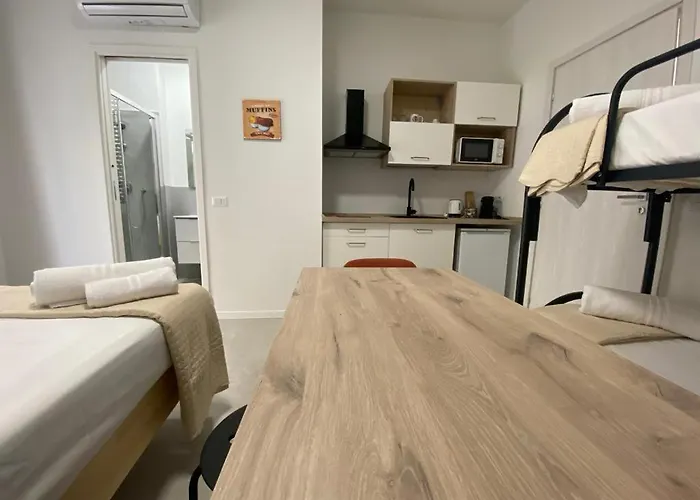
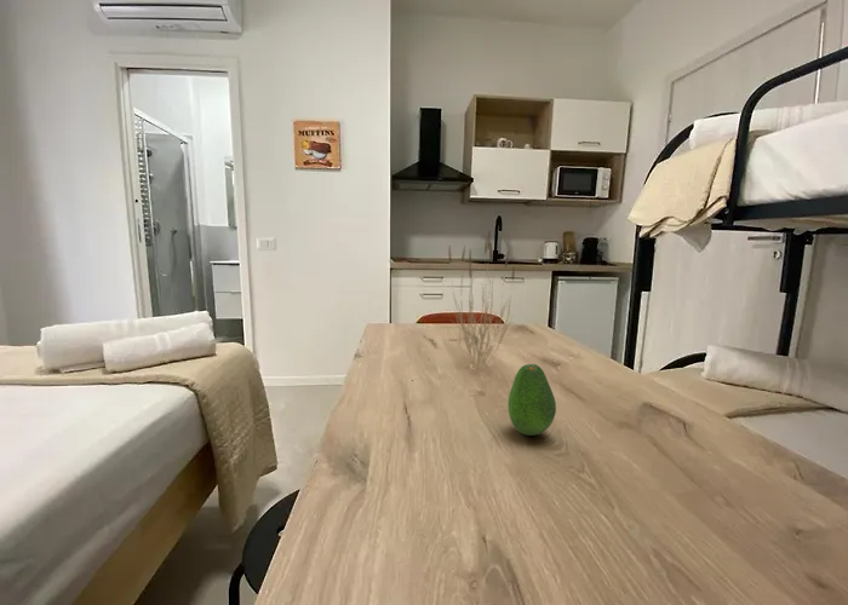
+ fruit (532, 399)
+ plant (483, 298)
